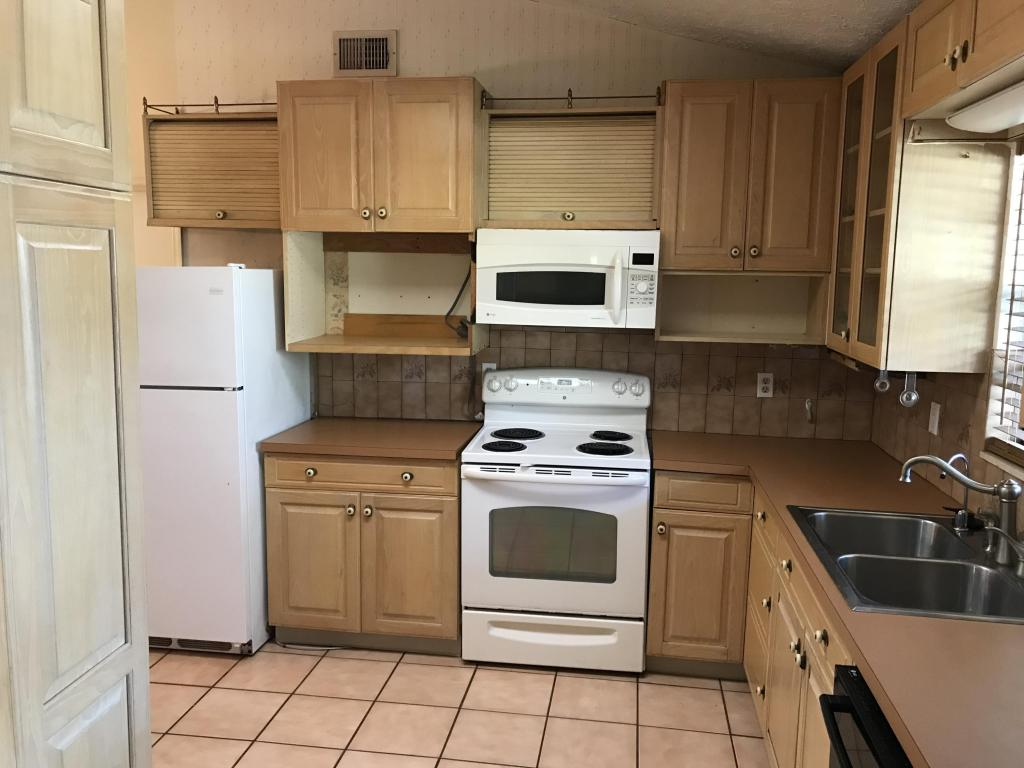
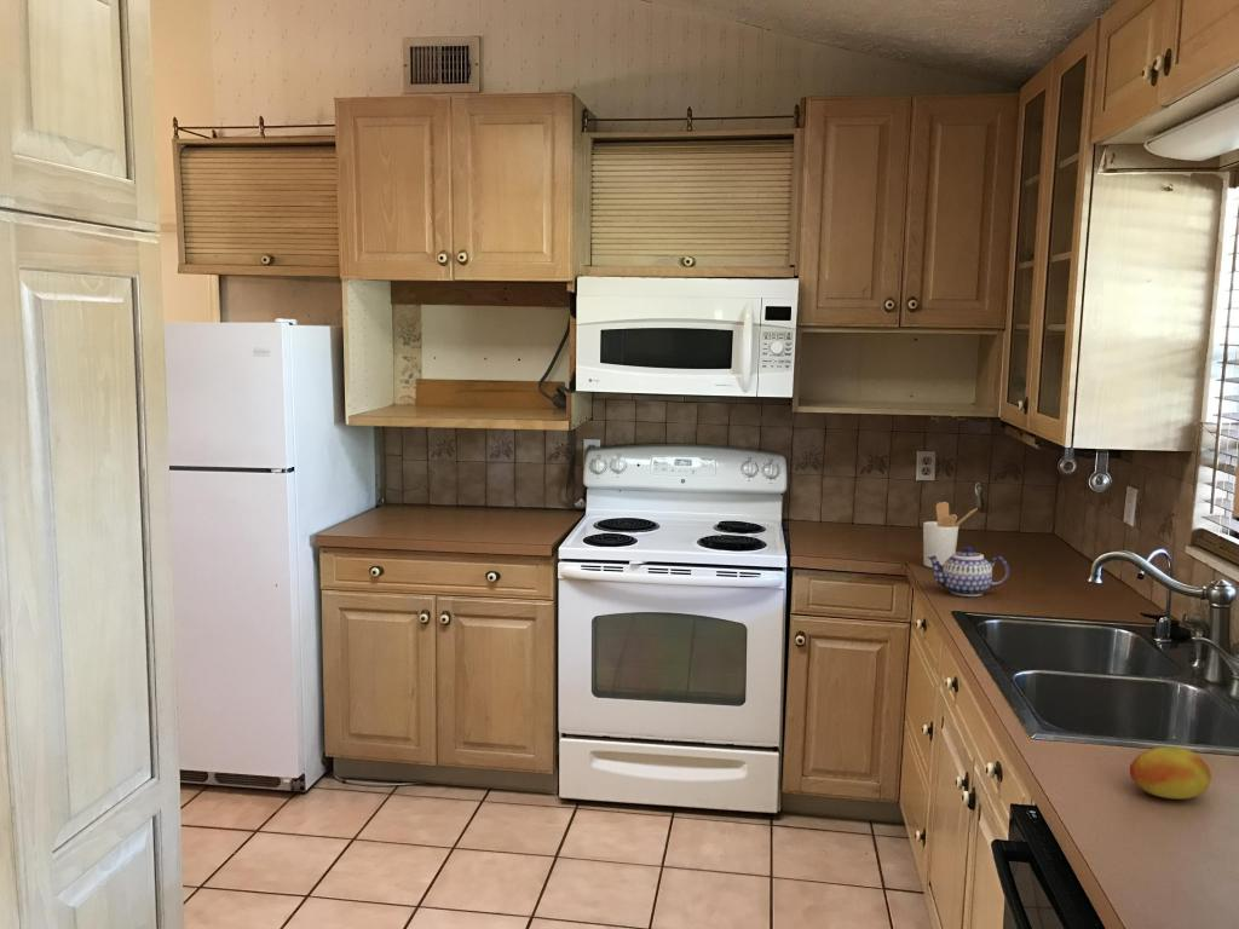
+ fruit (1170, 772)
+ teapot (967, 569)
+ utensil holder (949, 535)
